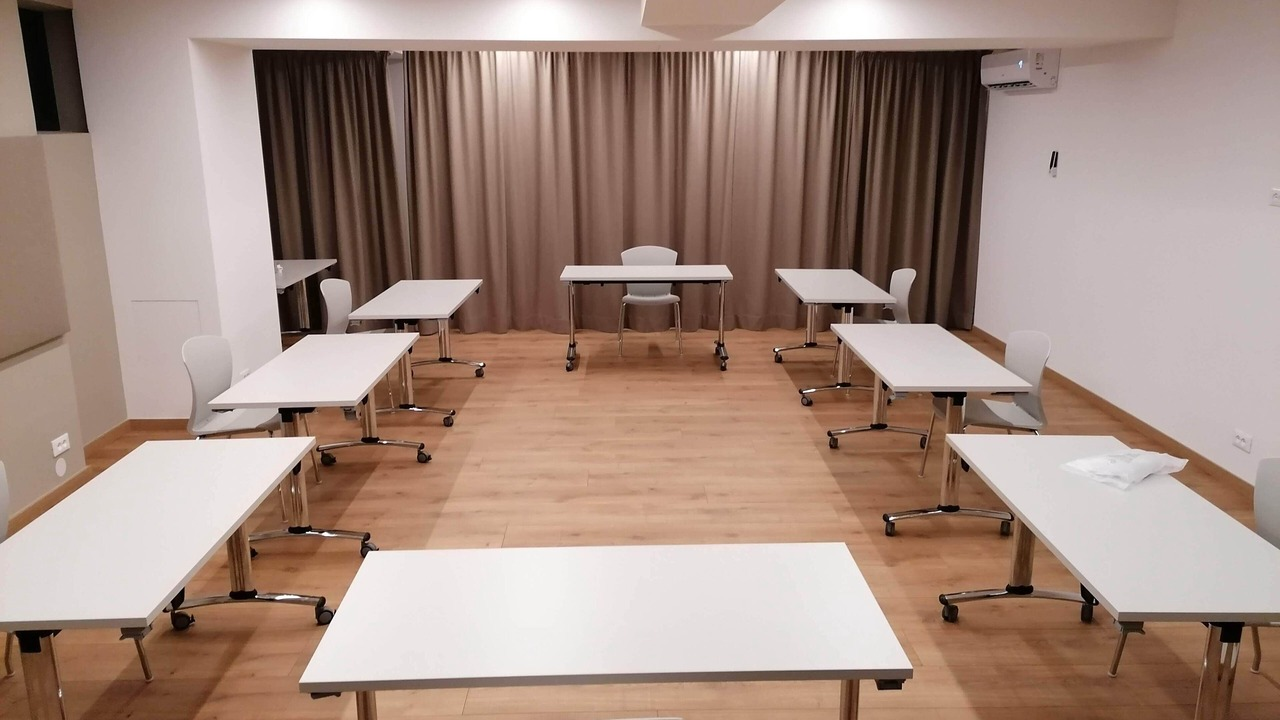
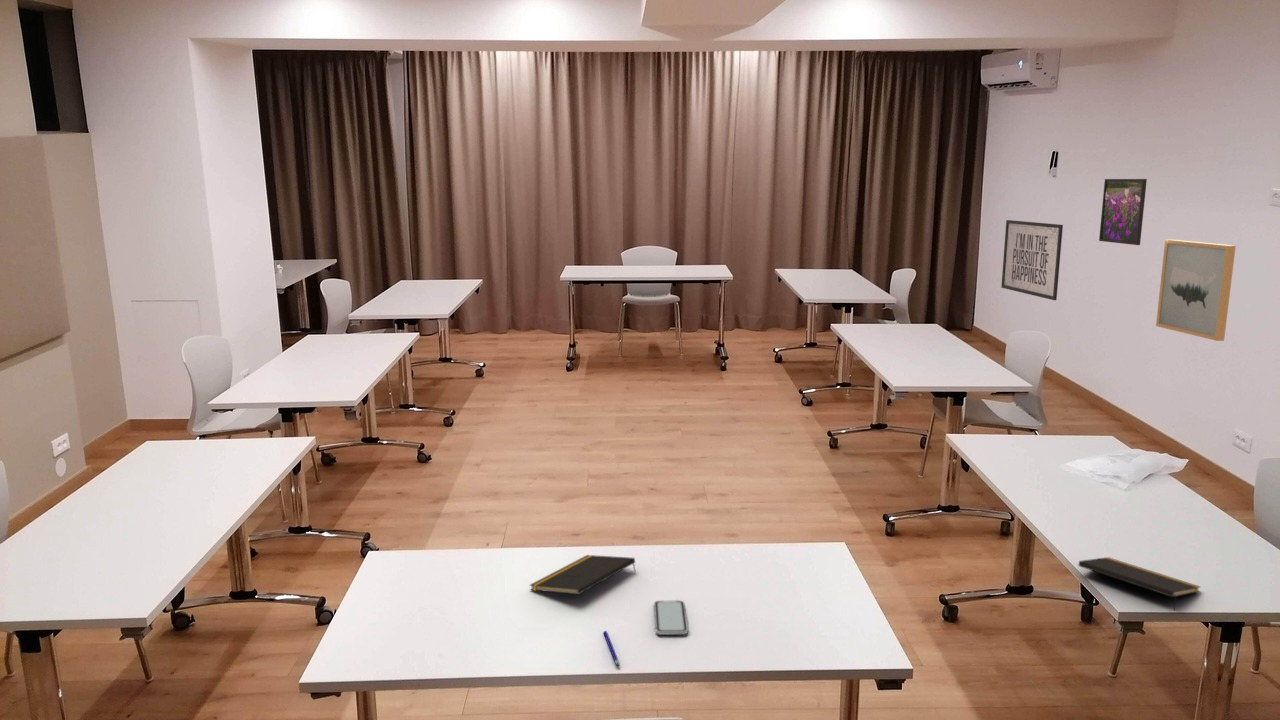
+ notepad (1138, 576)
+ wall art (1193, 288)
+ notepad (583, 573)
+ smartphone (670, 617)
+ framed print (1121, 211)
+ mirror (1030, 258)
+ pen (611, 648)
